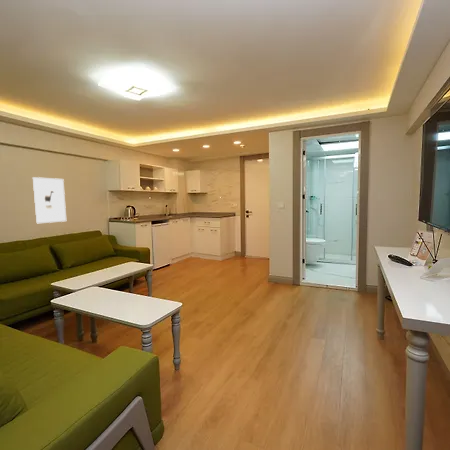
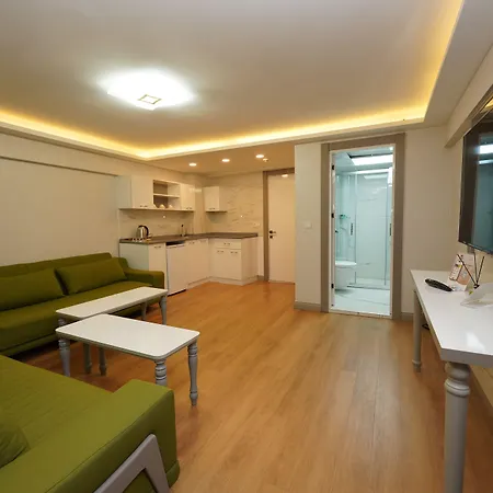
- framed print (50, 200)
